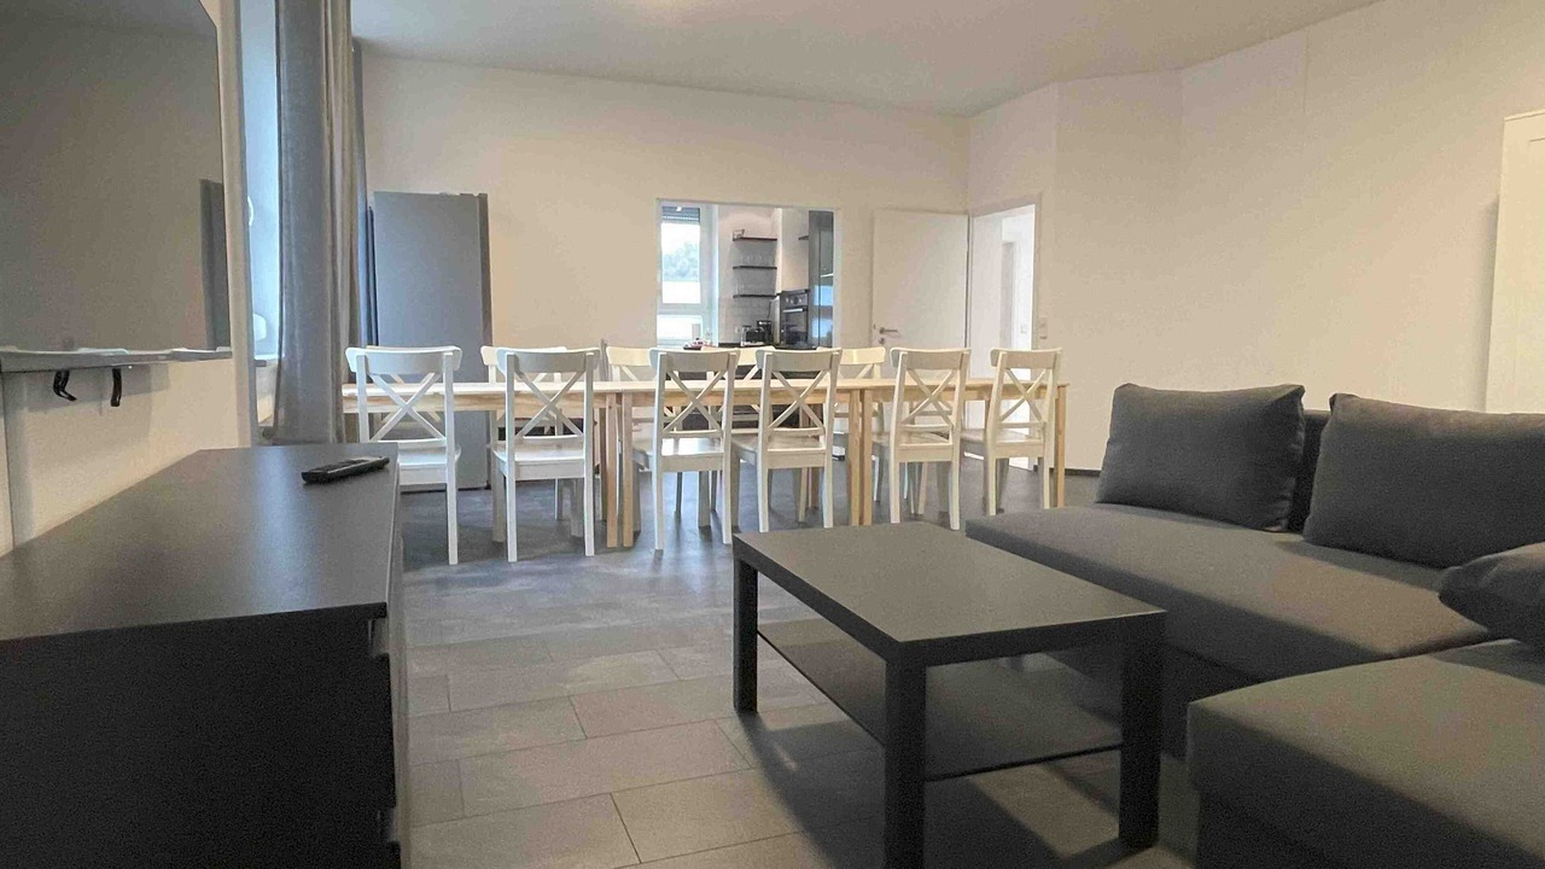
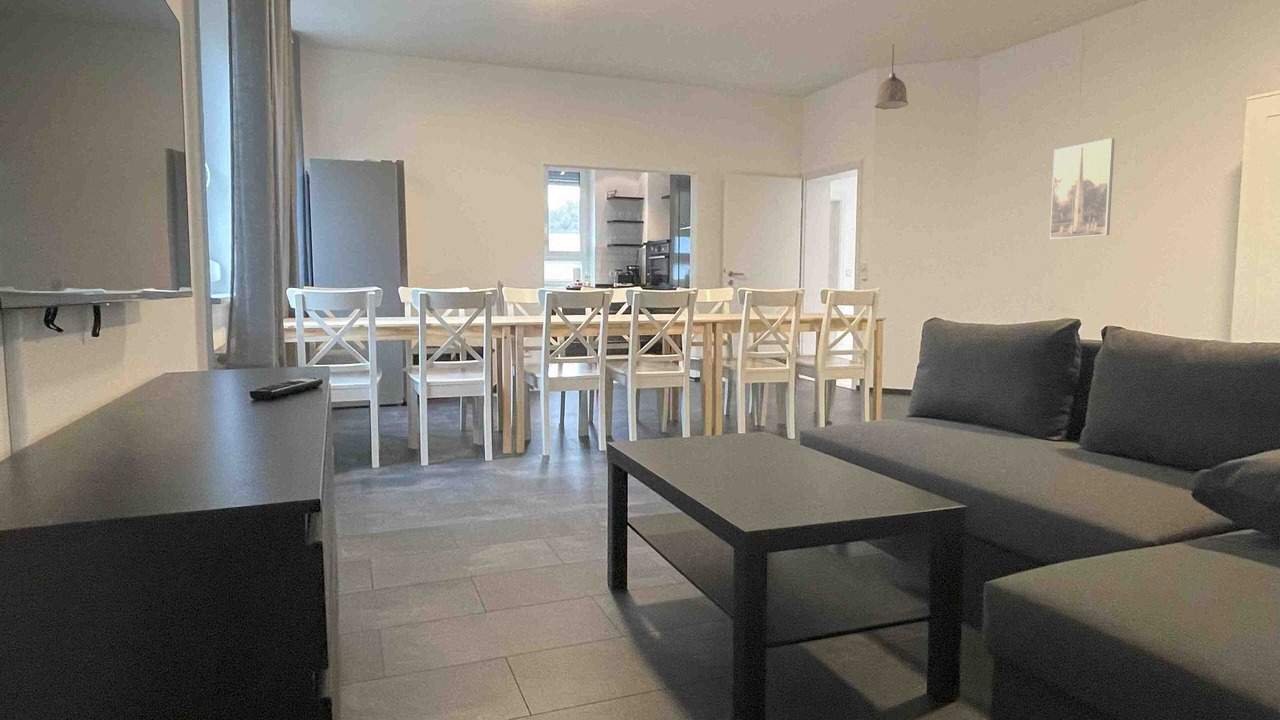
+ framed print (1080, 191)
+ pendant lamp (892, 74)
